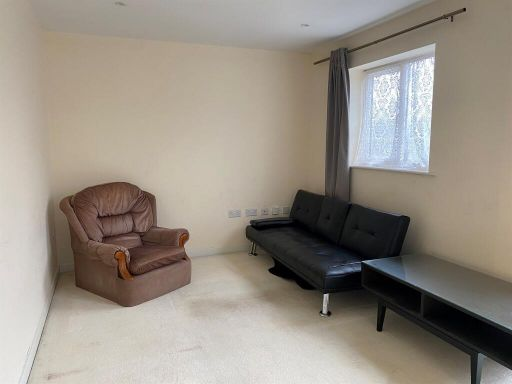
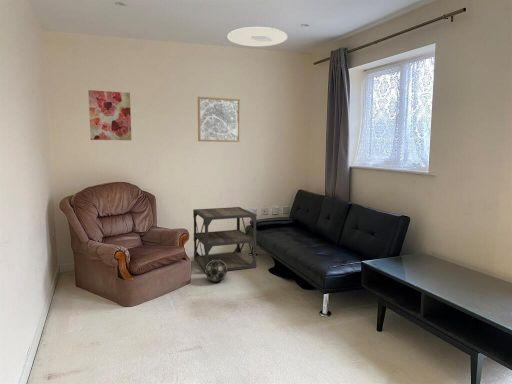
+ wall art (110, 116)
+ decorative ball (216, 270)
+ side table (223, 237)
+ wall art (219, 120)
+ ceiling light (257, 34)
